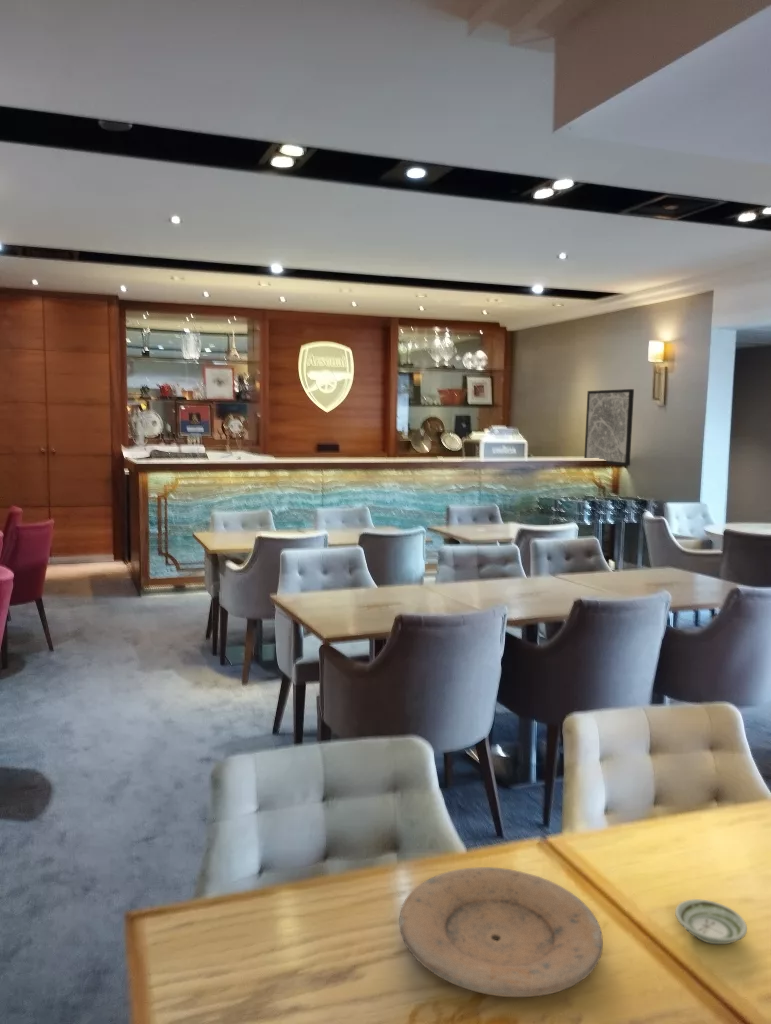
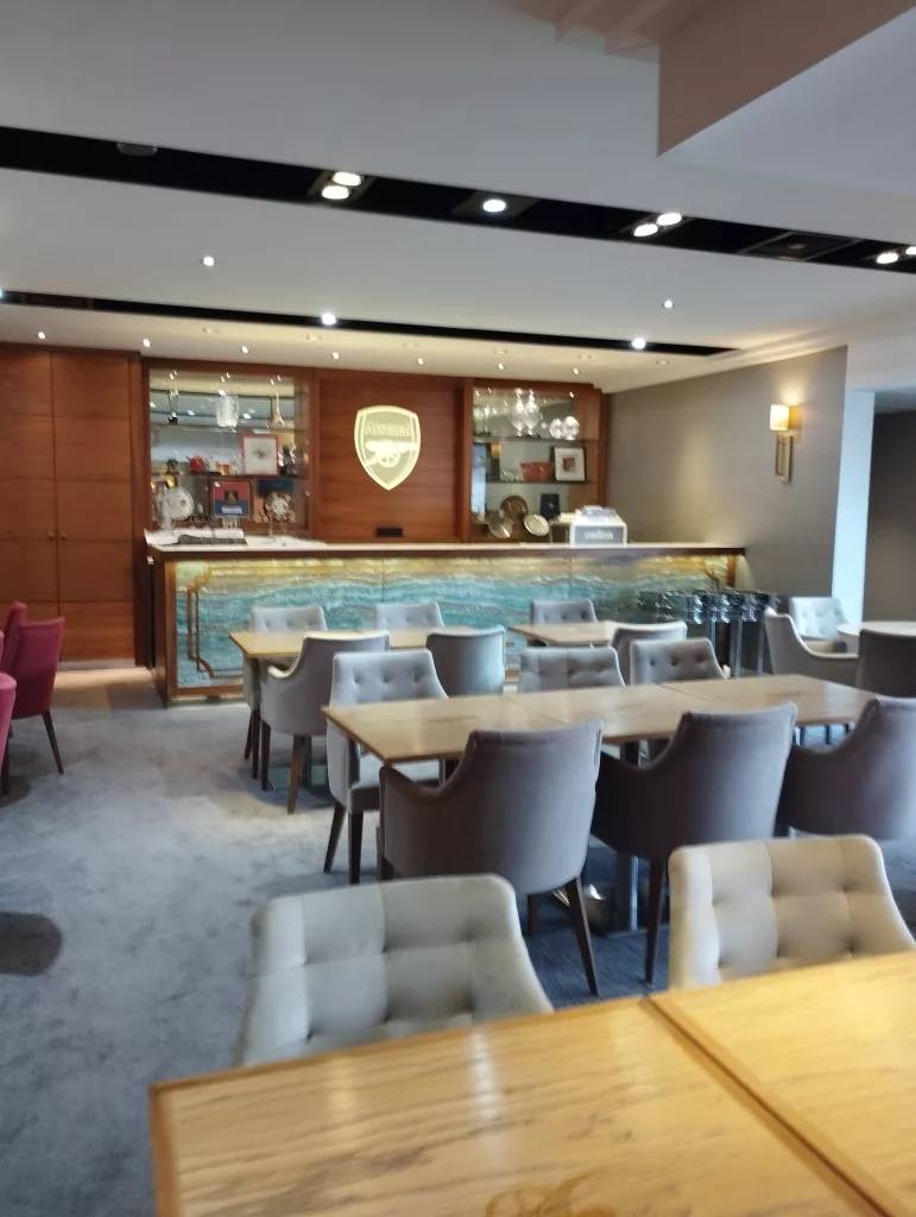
- plate (499, 932)
- saucer (710, 925)
- wall art (607, 426)
